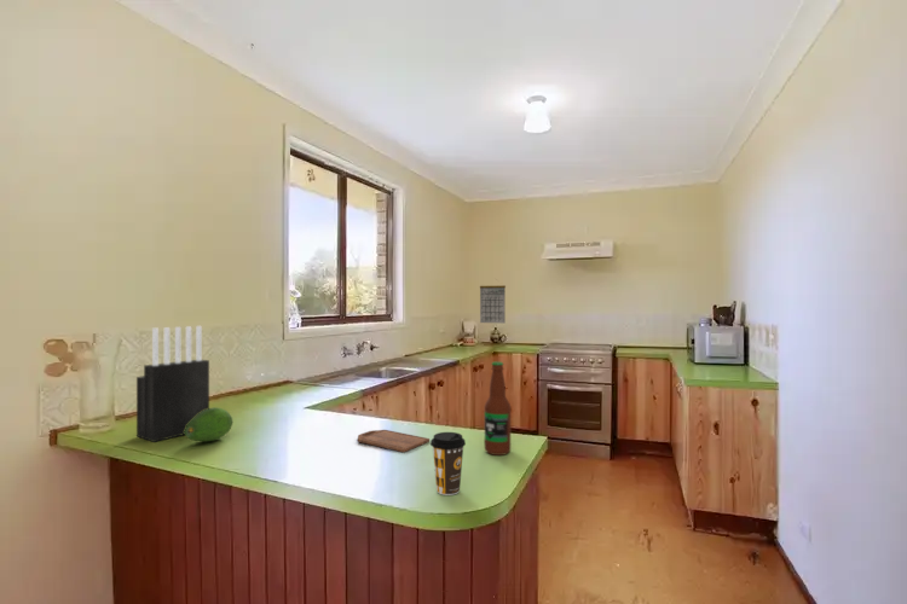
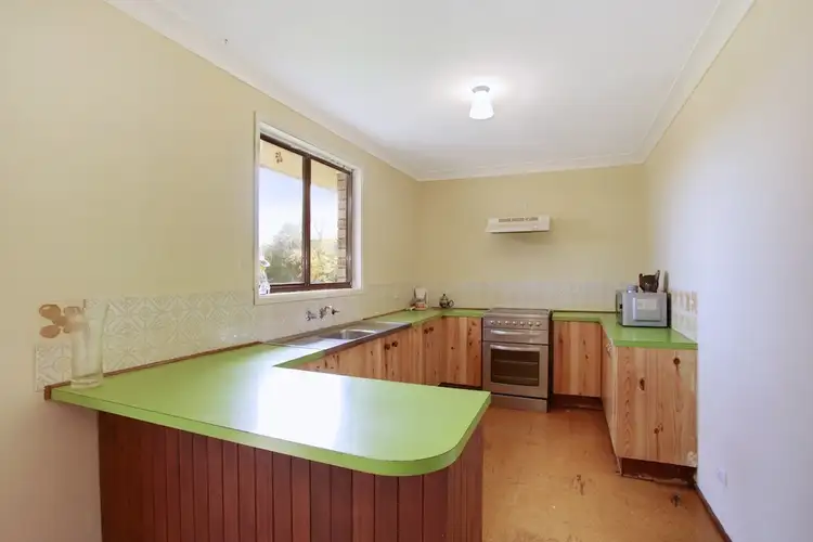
- knife block (172, 379)
- bottle (497, 406)
- calendar (492, 300)
- coffee cup (447, 463)
- cutting board (389, 439)
- fruit (208, 424)
